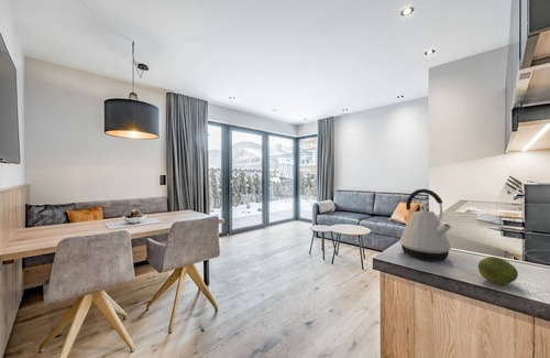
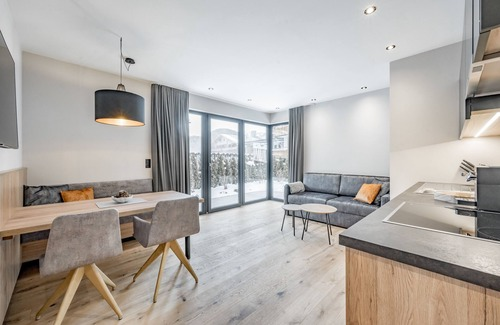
- kettle (425, 221)
- fruit (496, 270)
